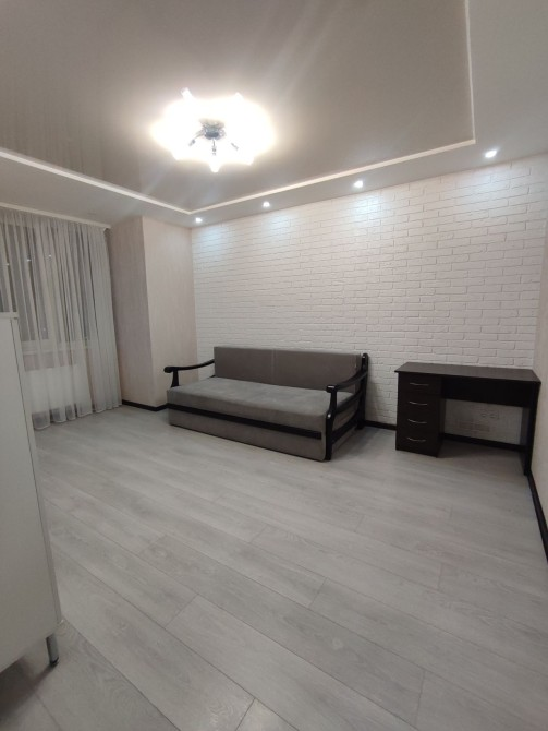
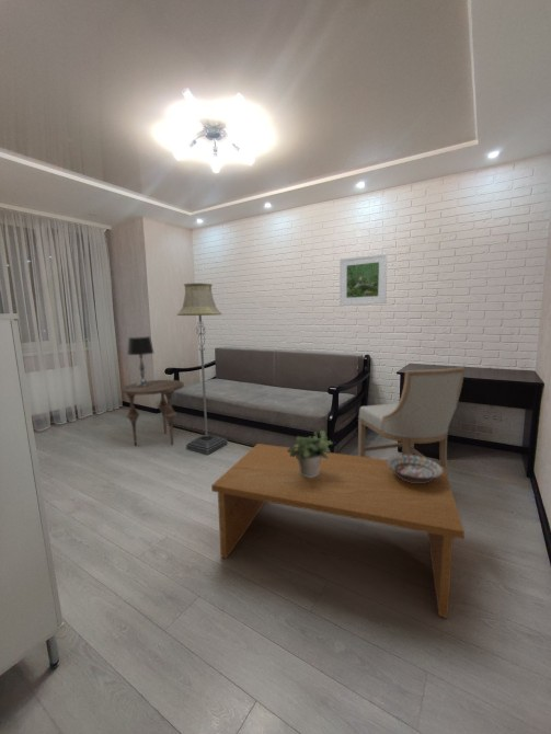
+ bar stool (407, 424)
+ potted plant (311, 455)
+ floor lamp (203, 368)
+ coffee table (332, 509)
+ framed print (361, 280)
+ decorative bowl (413, 471)
+ table lamp (141, 360)
+ side table (159, 409)
